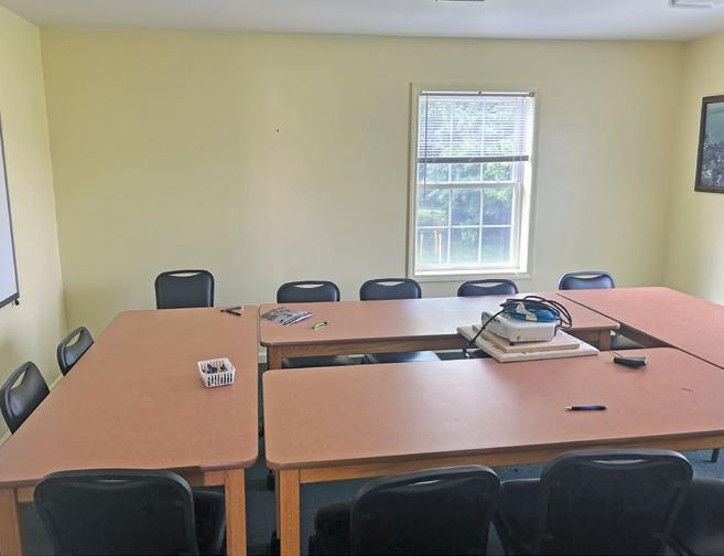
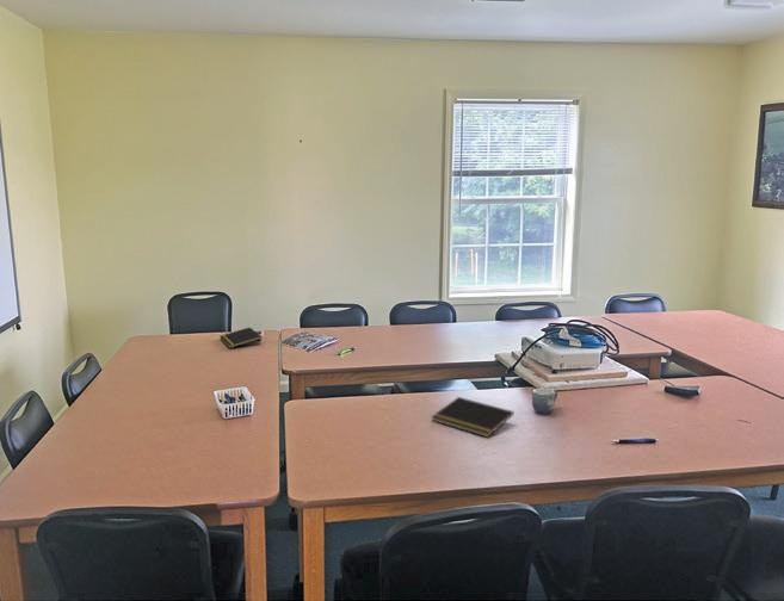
+ notepad (240, 336)
+ notepad (471, 415)
+ mug (545, 399)
